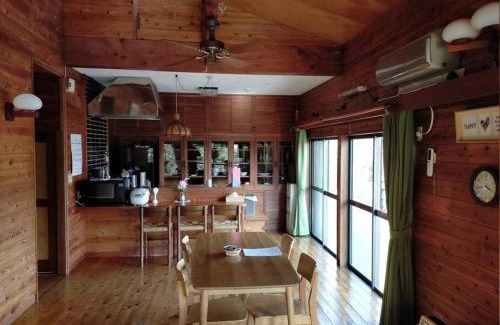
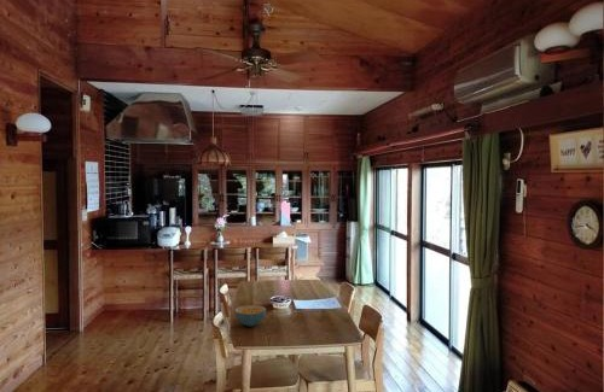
+ cereal bowl (250, 316)
